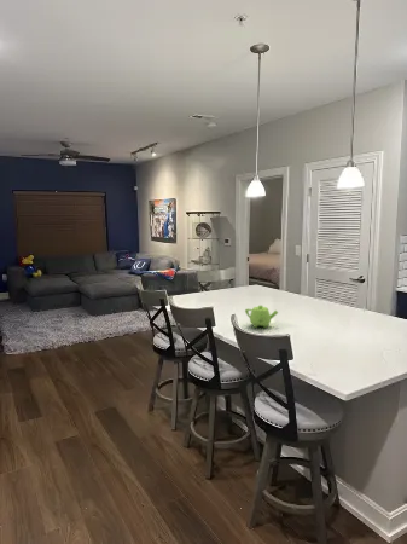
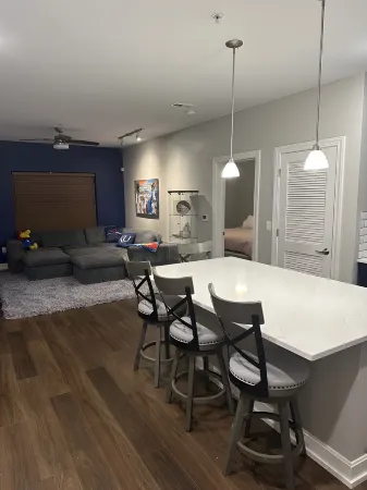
- teapot (261, 316)
